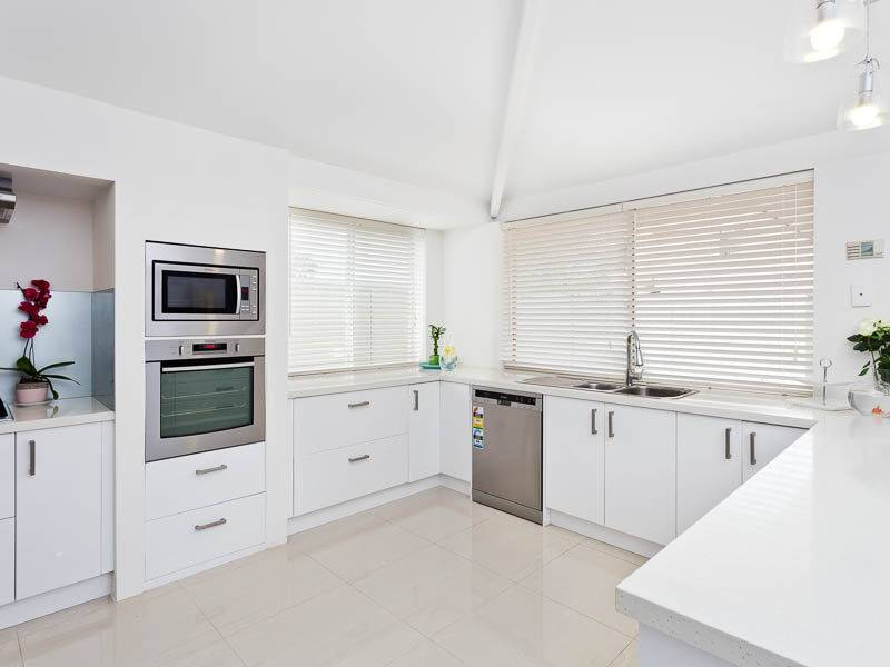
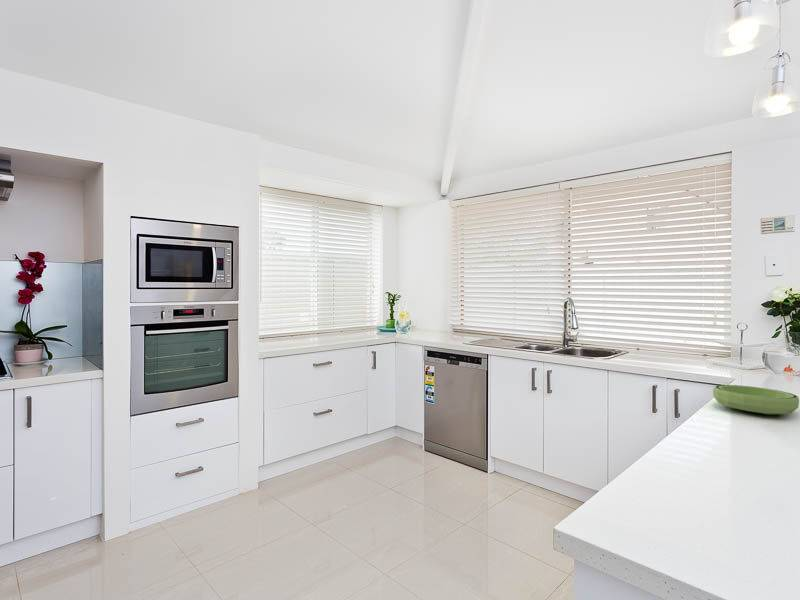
+ bowl (754, 399)
